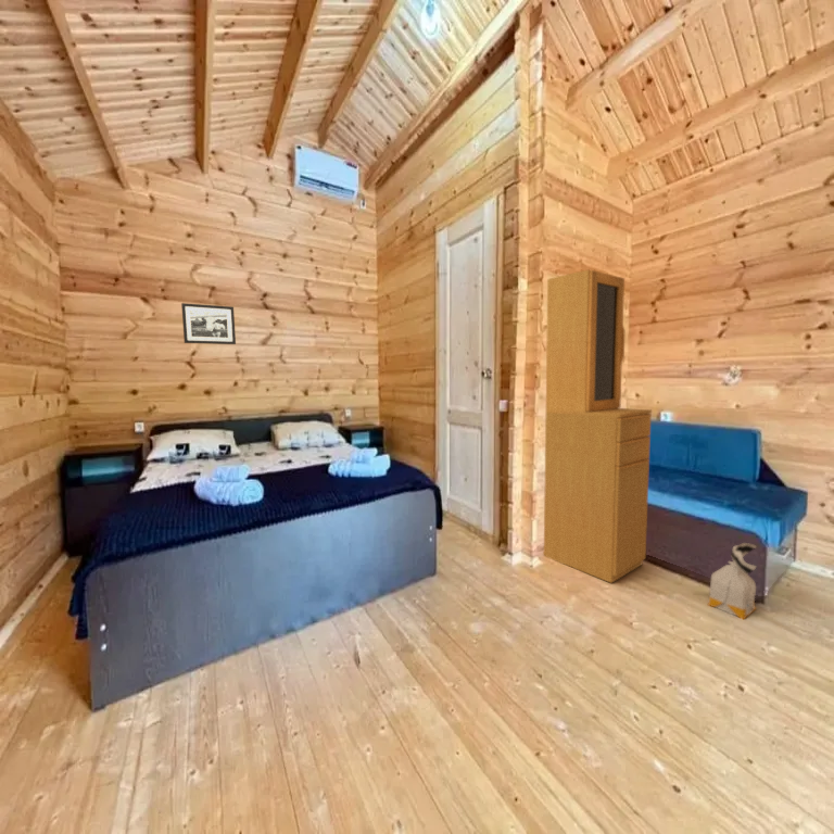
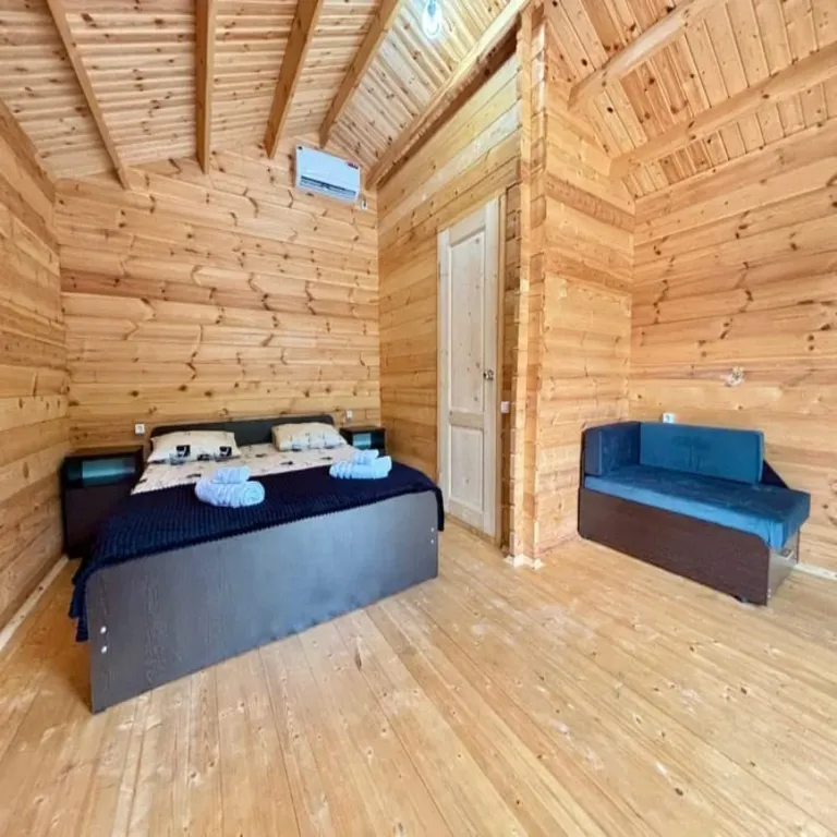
- bag (735, 574)
- cupboard (597, 422)
- picture frame (208, 324)
